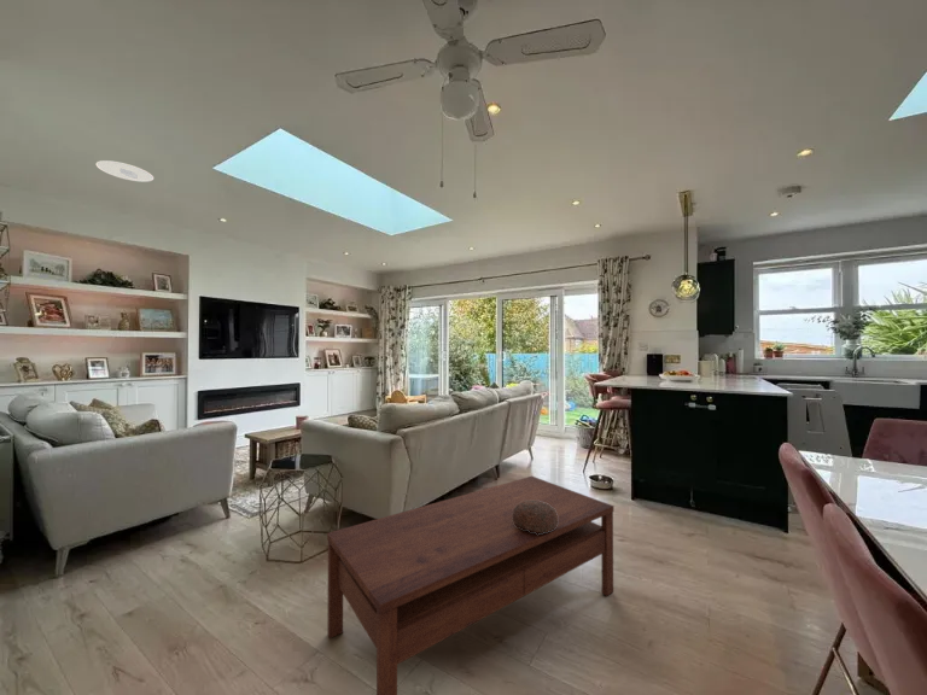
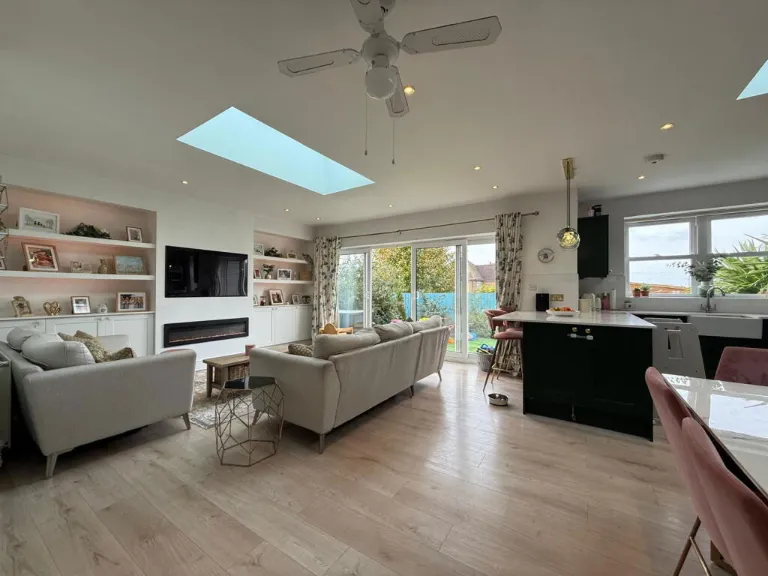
- decorative bowl (535, 514)
- coffee table (482, 565)
- recessed light (126, 169)
